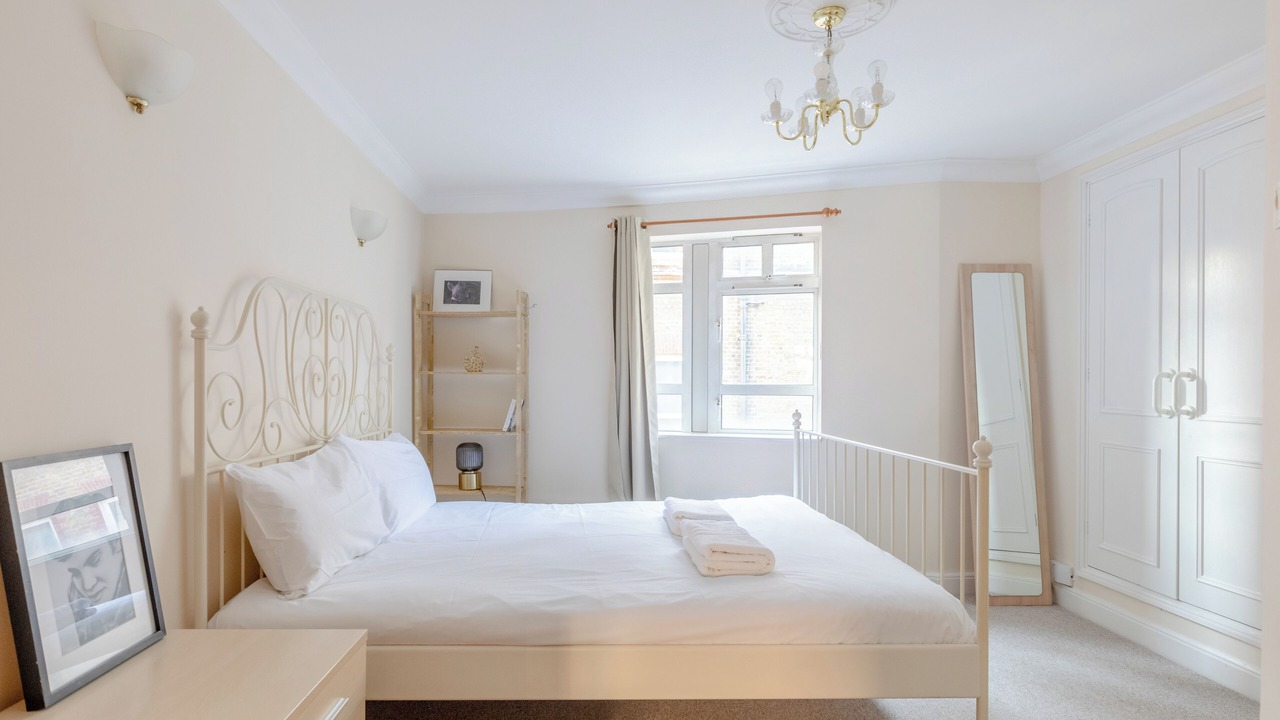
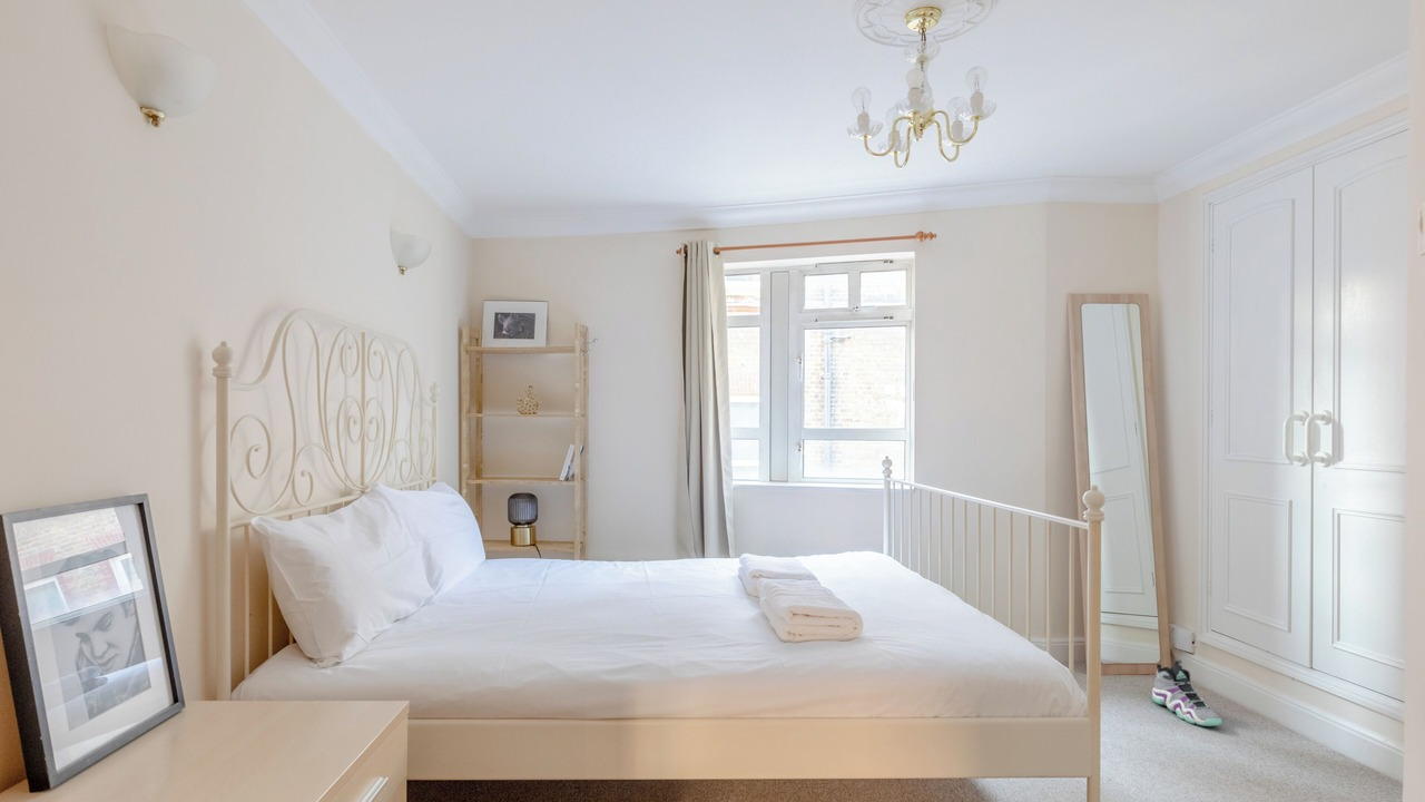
+ sneaker (1183, 687)
